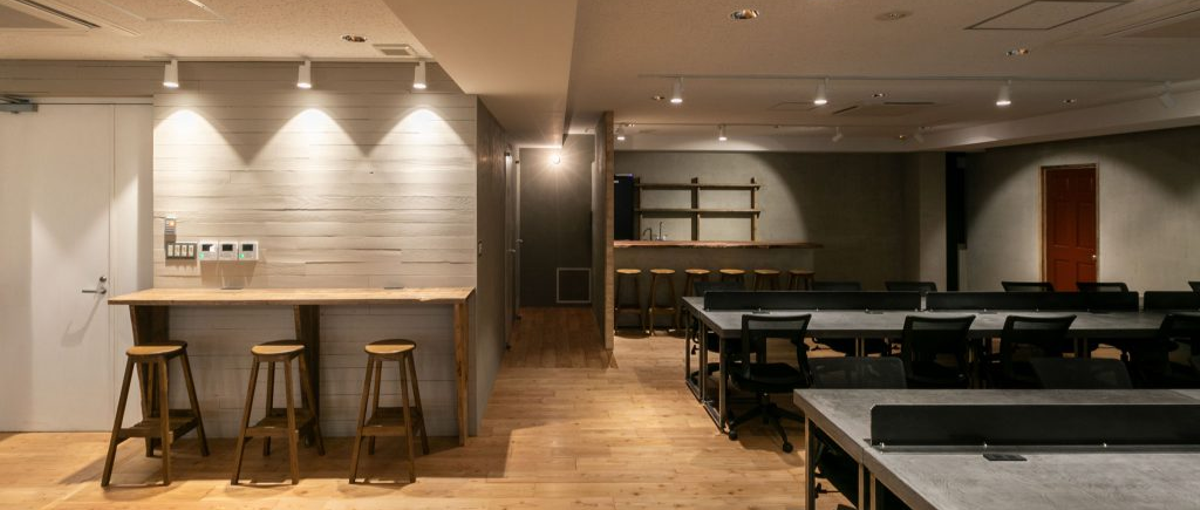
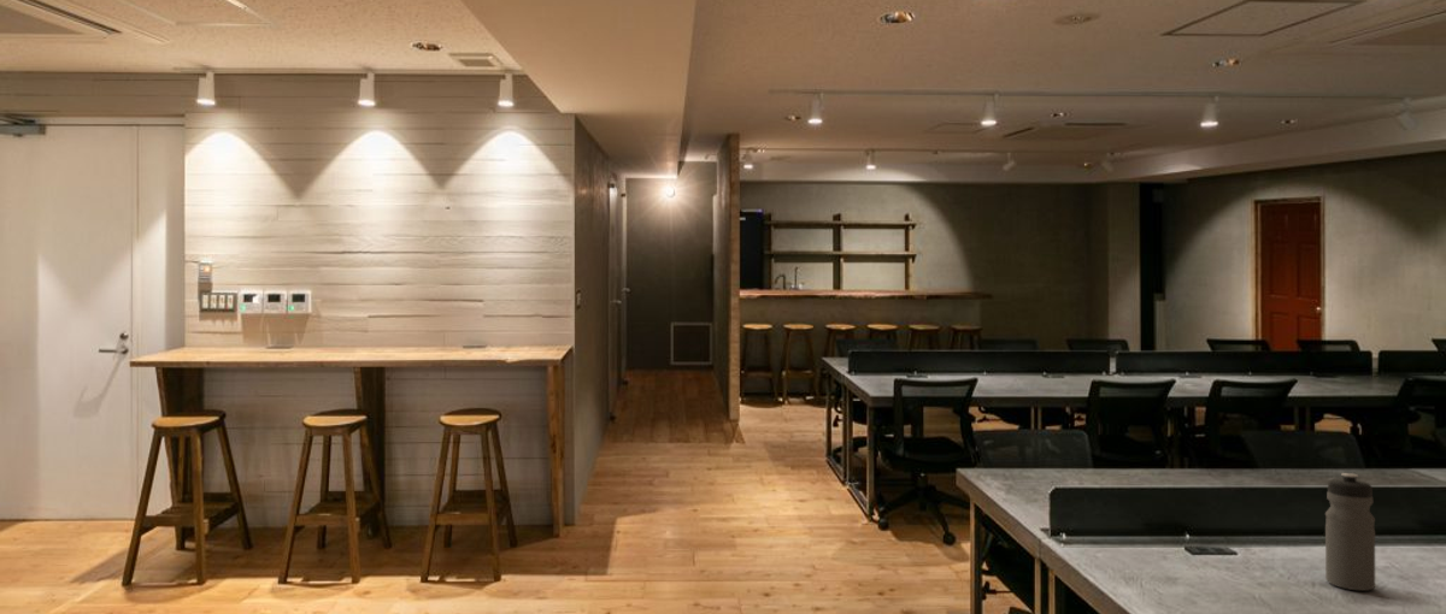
+ water bottle (1350, 529)
